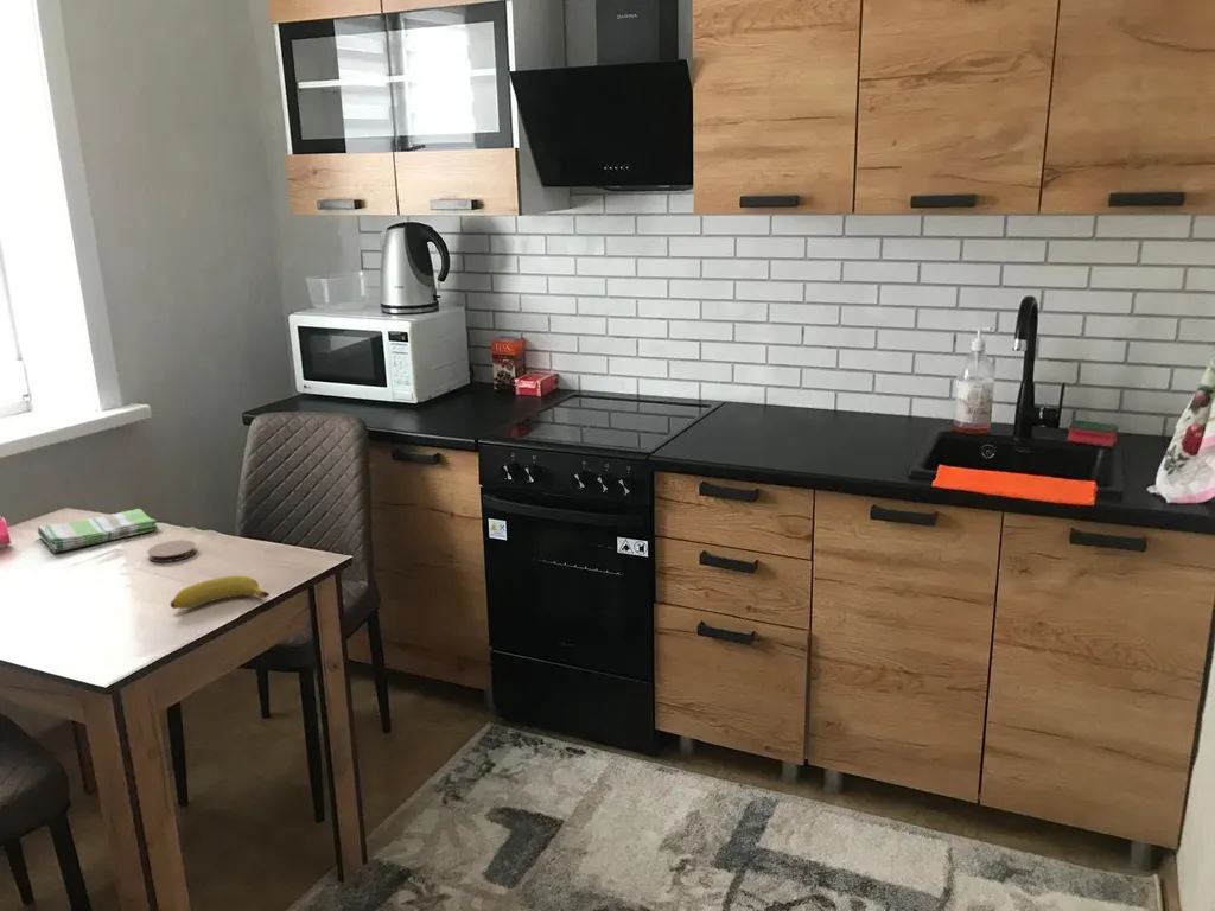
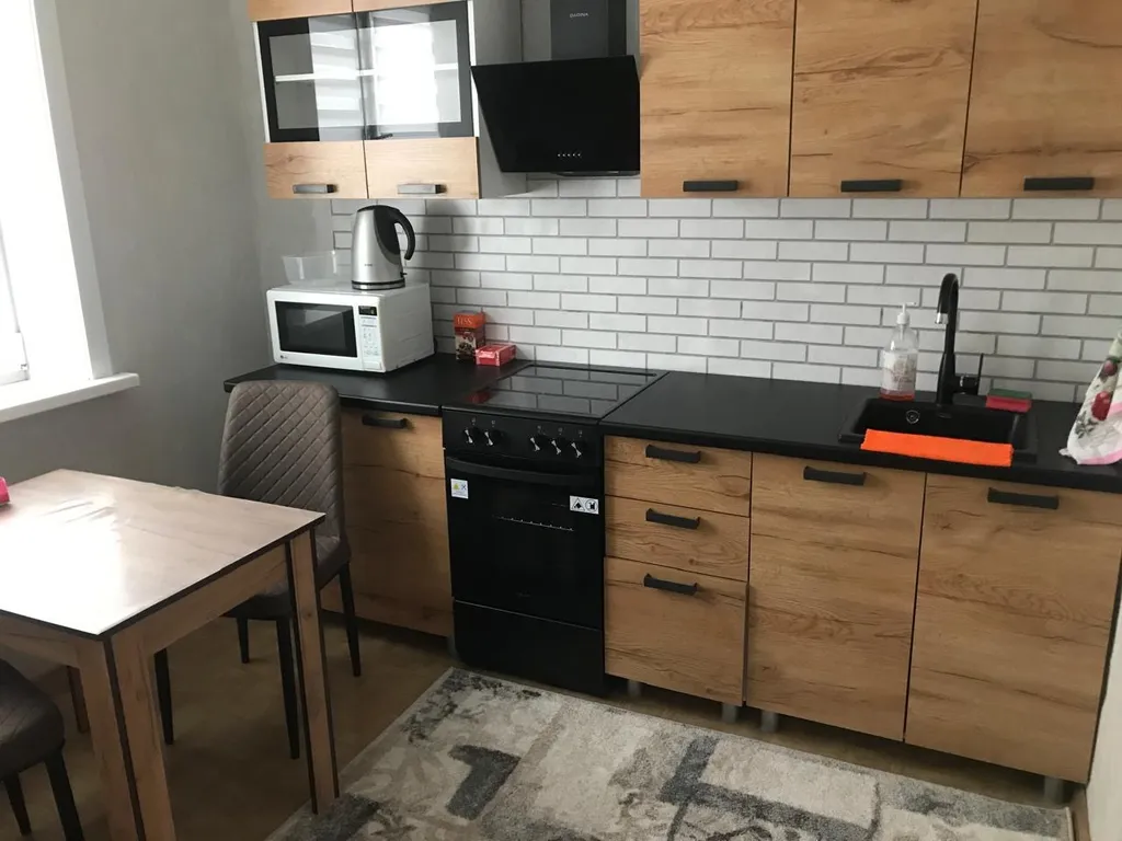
- coaster (172, 550)
- banana (217, 594)
- dish towel (97, 525)
